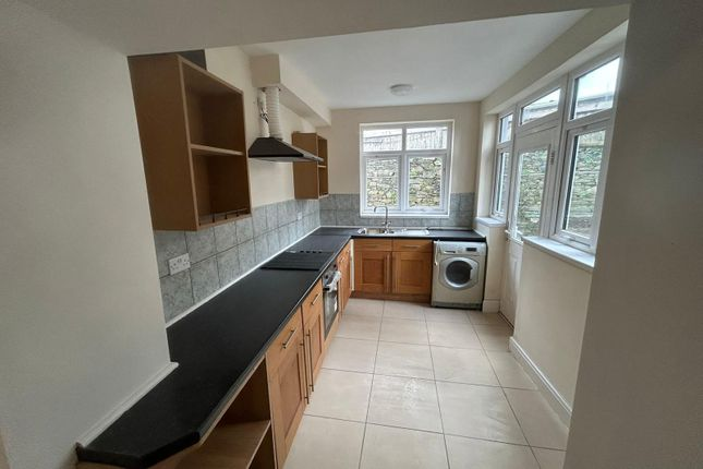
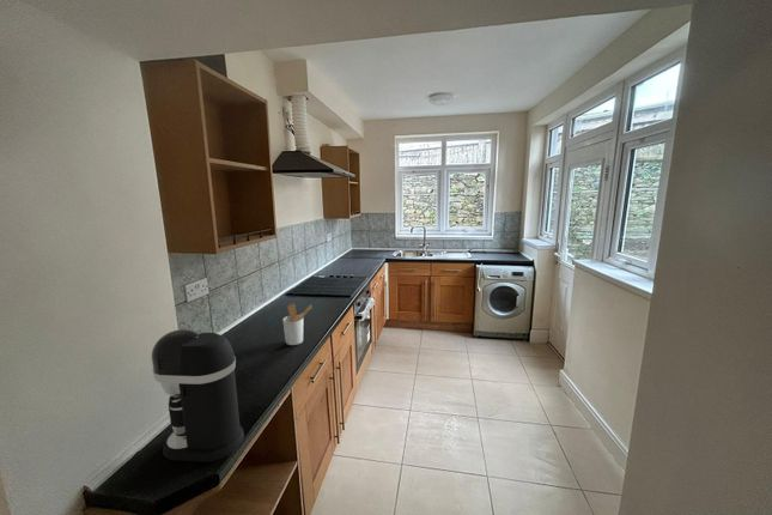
+ coffee maker (199, 389)
+ utensil holder (298, 323)
